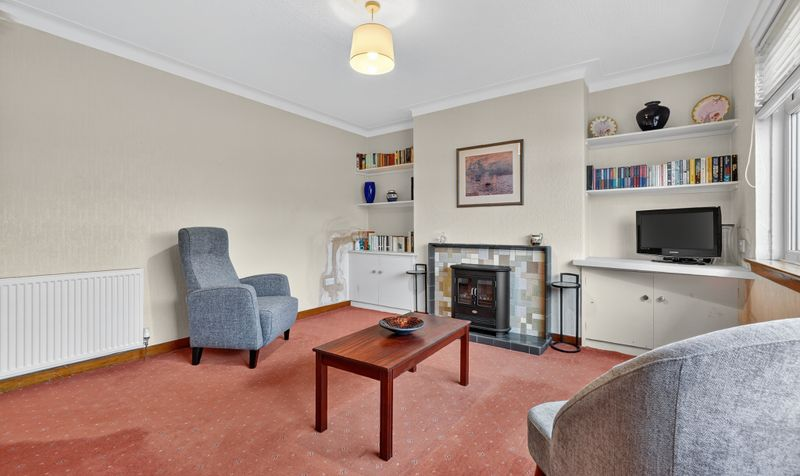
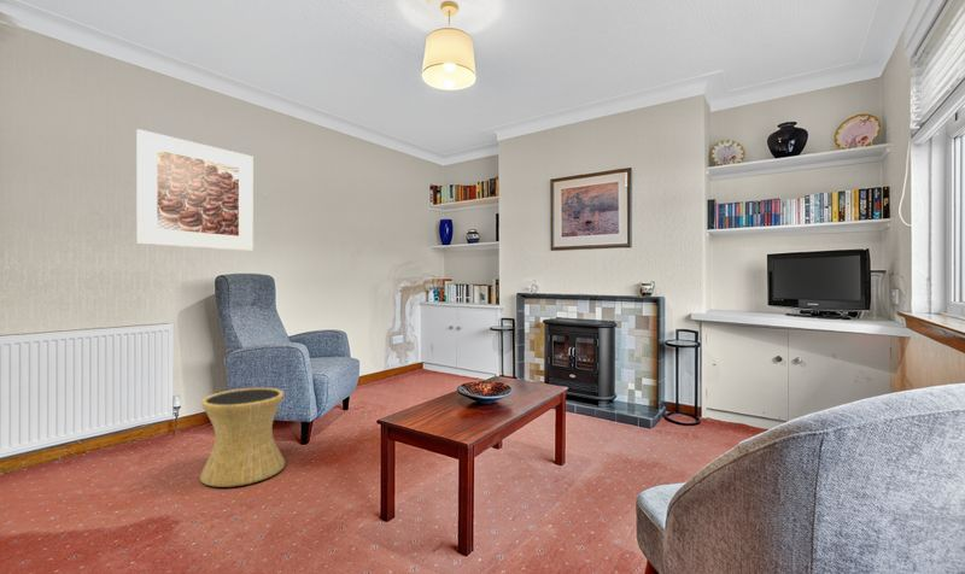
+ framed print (200, 195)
+ side table (244, 433)
